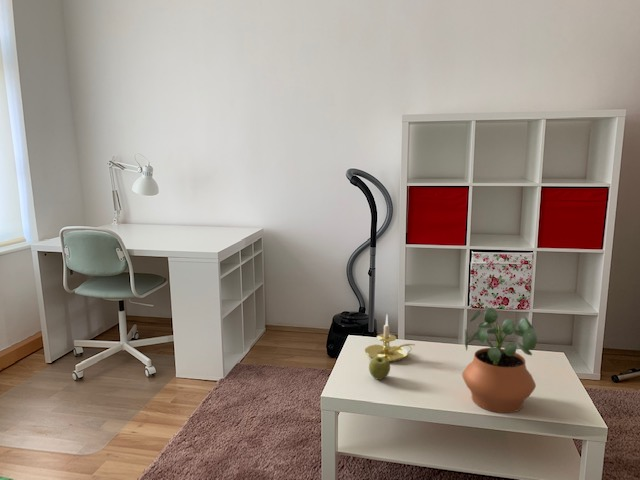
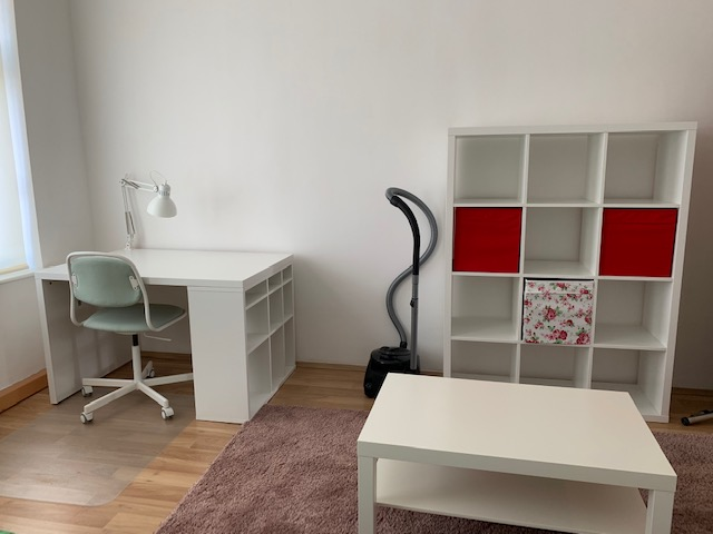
- candle holder (389, 335)
- apple (379, 368)
- potted plant (496, 353)
